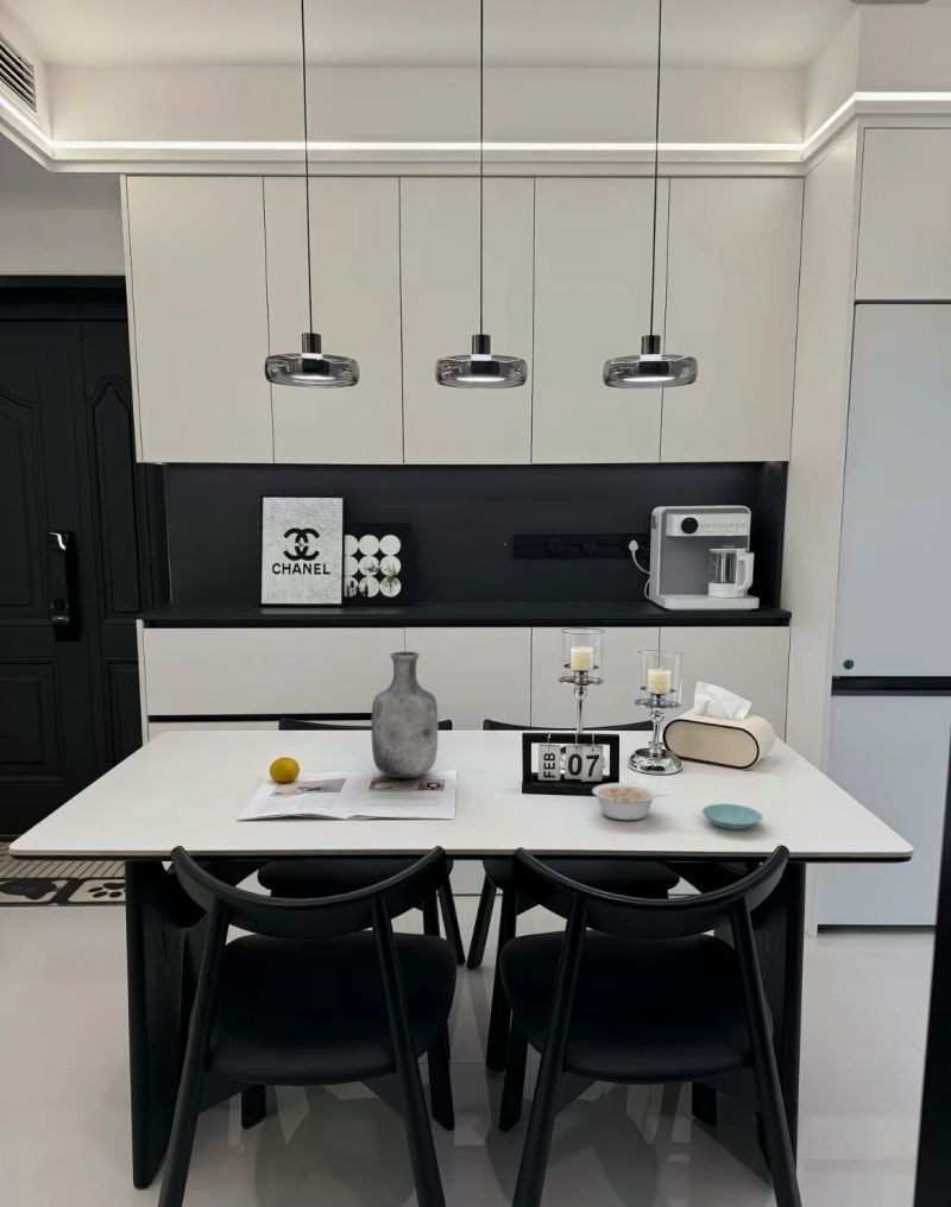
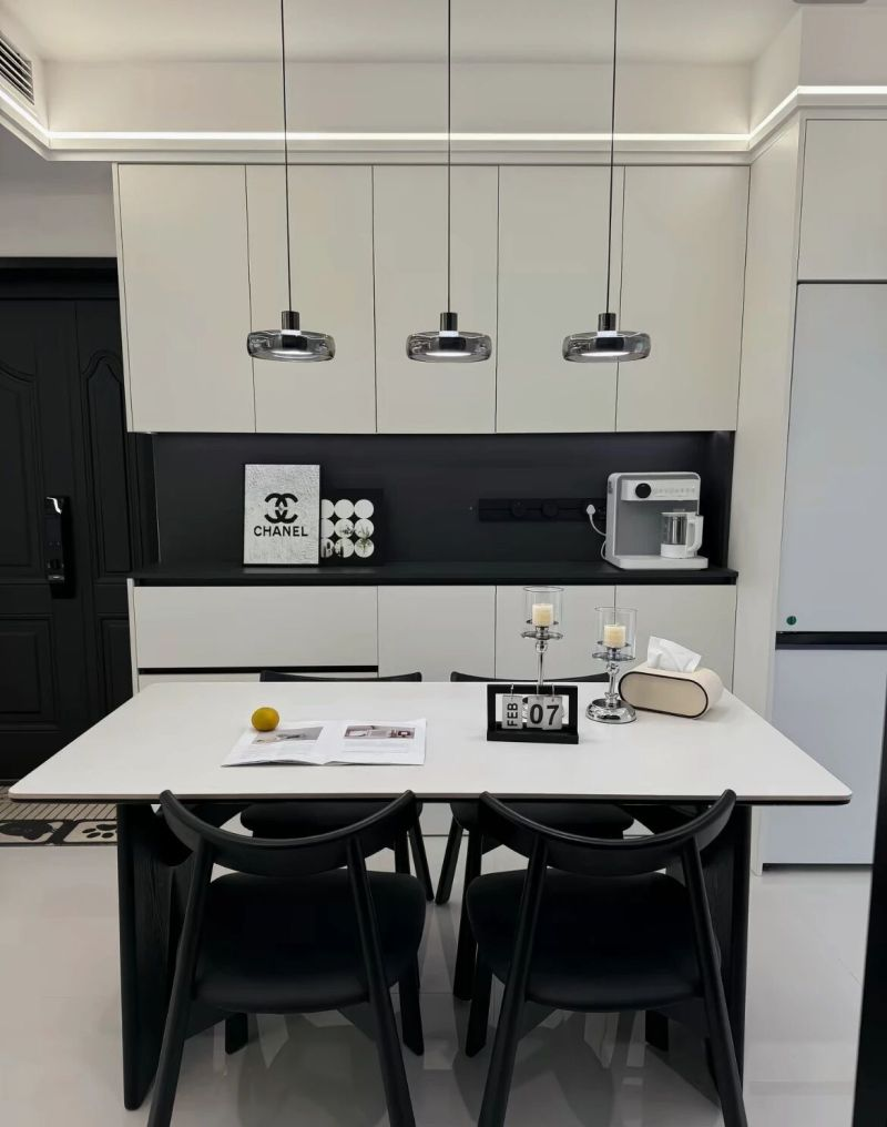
- saucer (731, 819)
- vase (404, 714)
- legume (626, 800)
